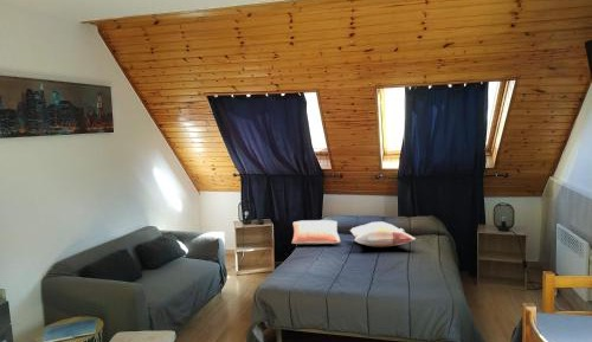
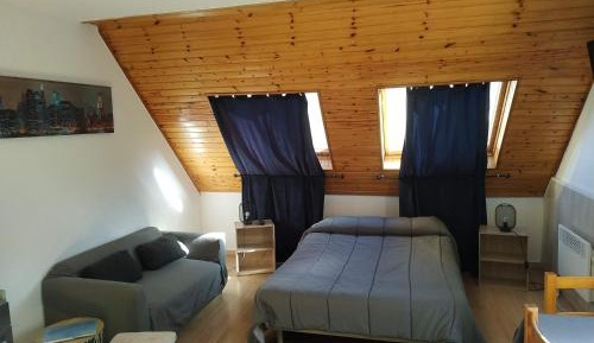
- pillow (315, 231)
- decorative pillow (380, 234)
